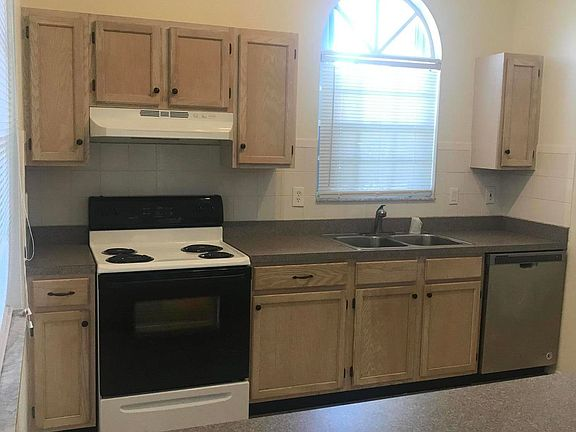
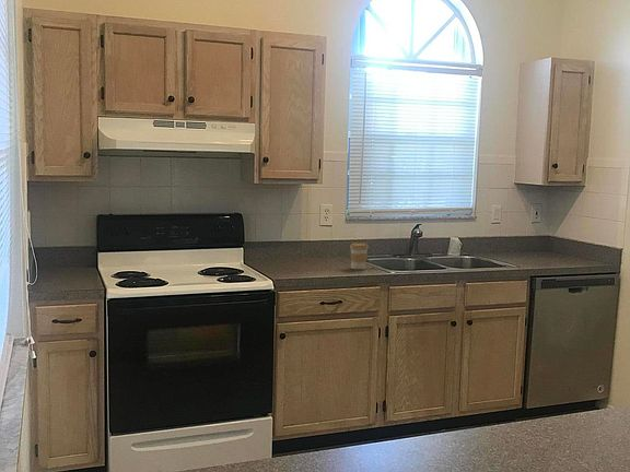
+ coffee cup (358, 256)
